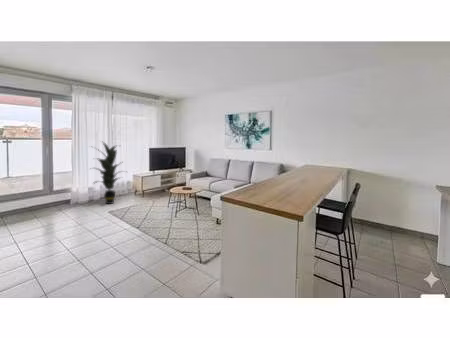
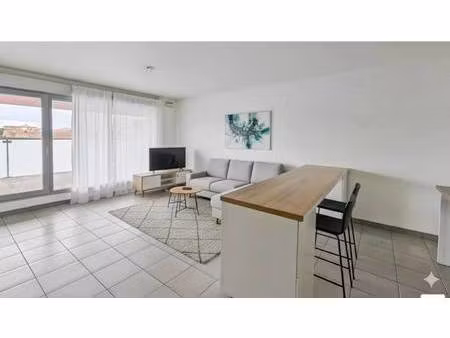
- indoor plant (106, 172)
